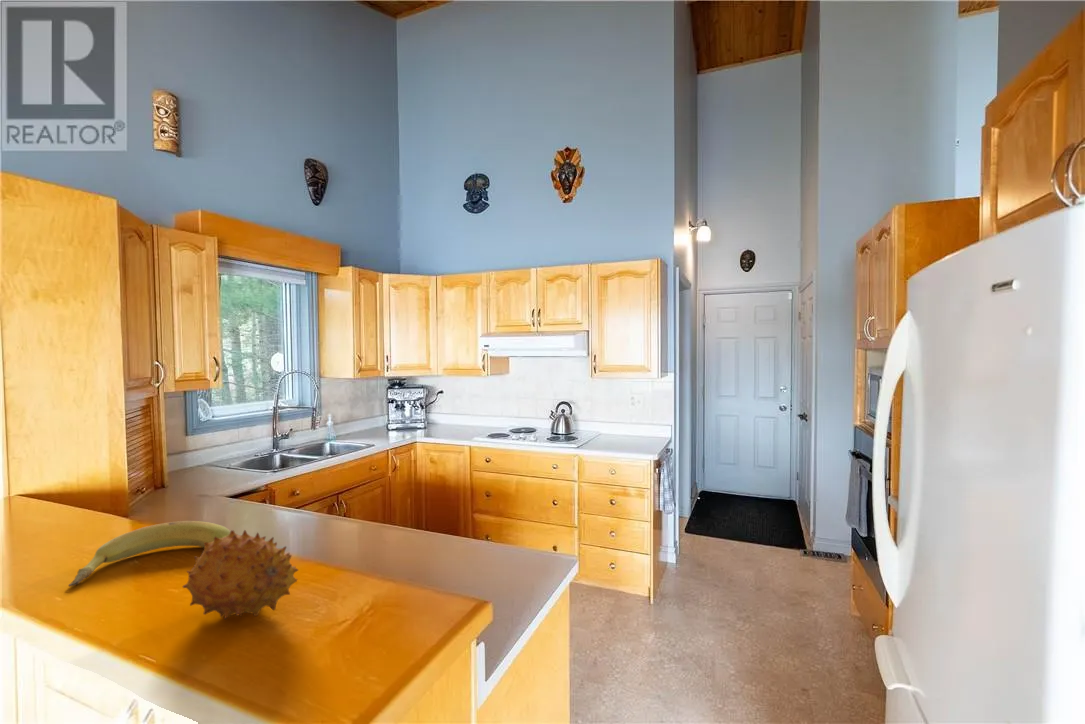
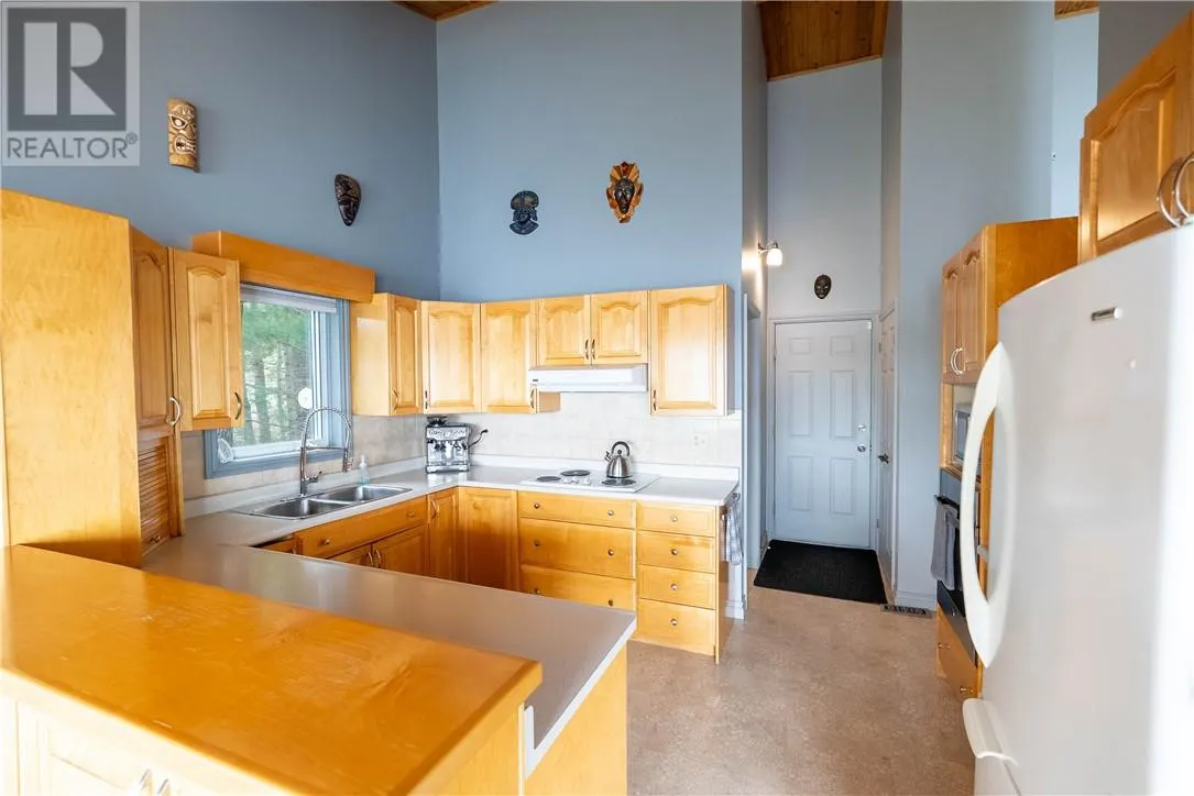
- fruit (243, 572)
- banana (150, 548)
